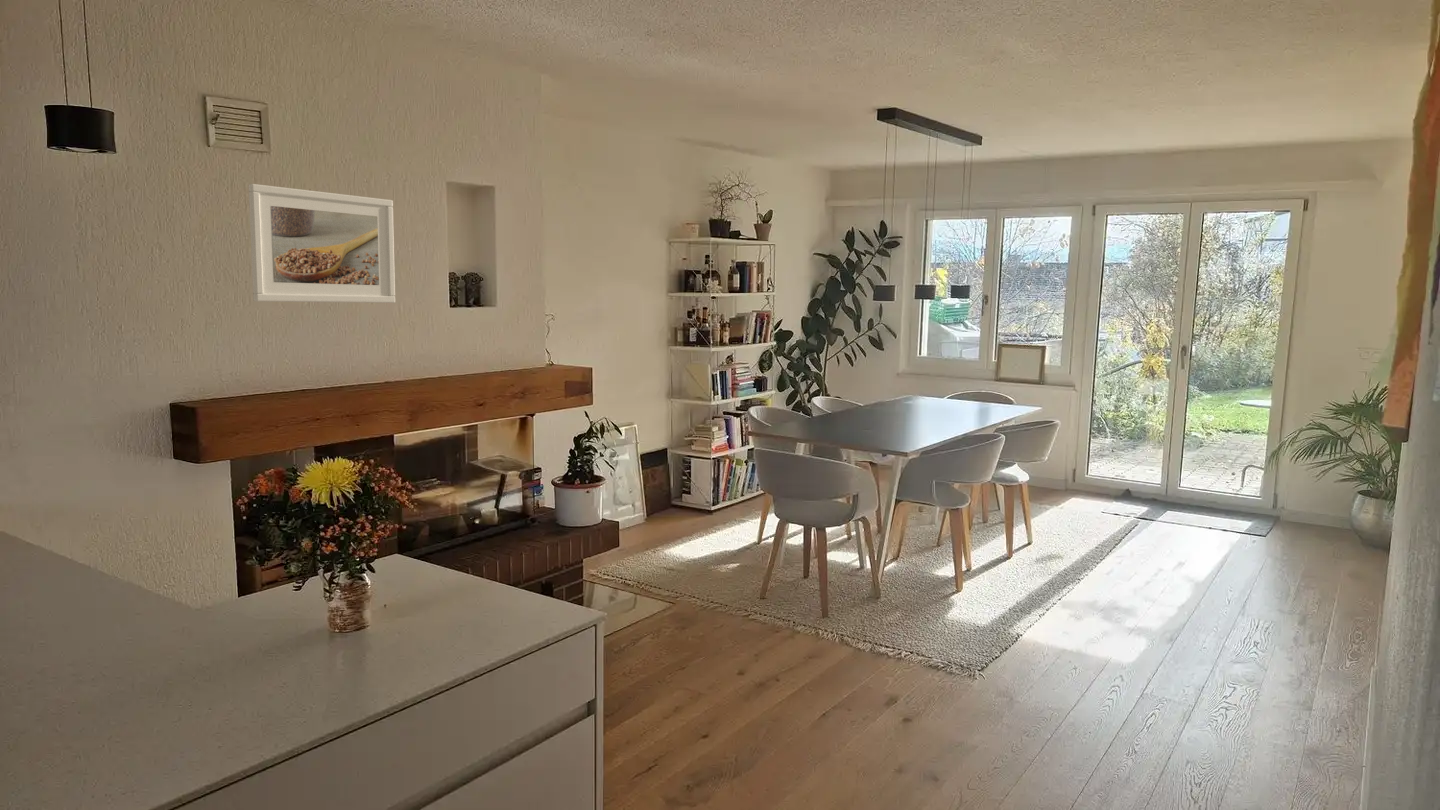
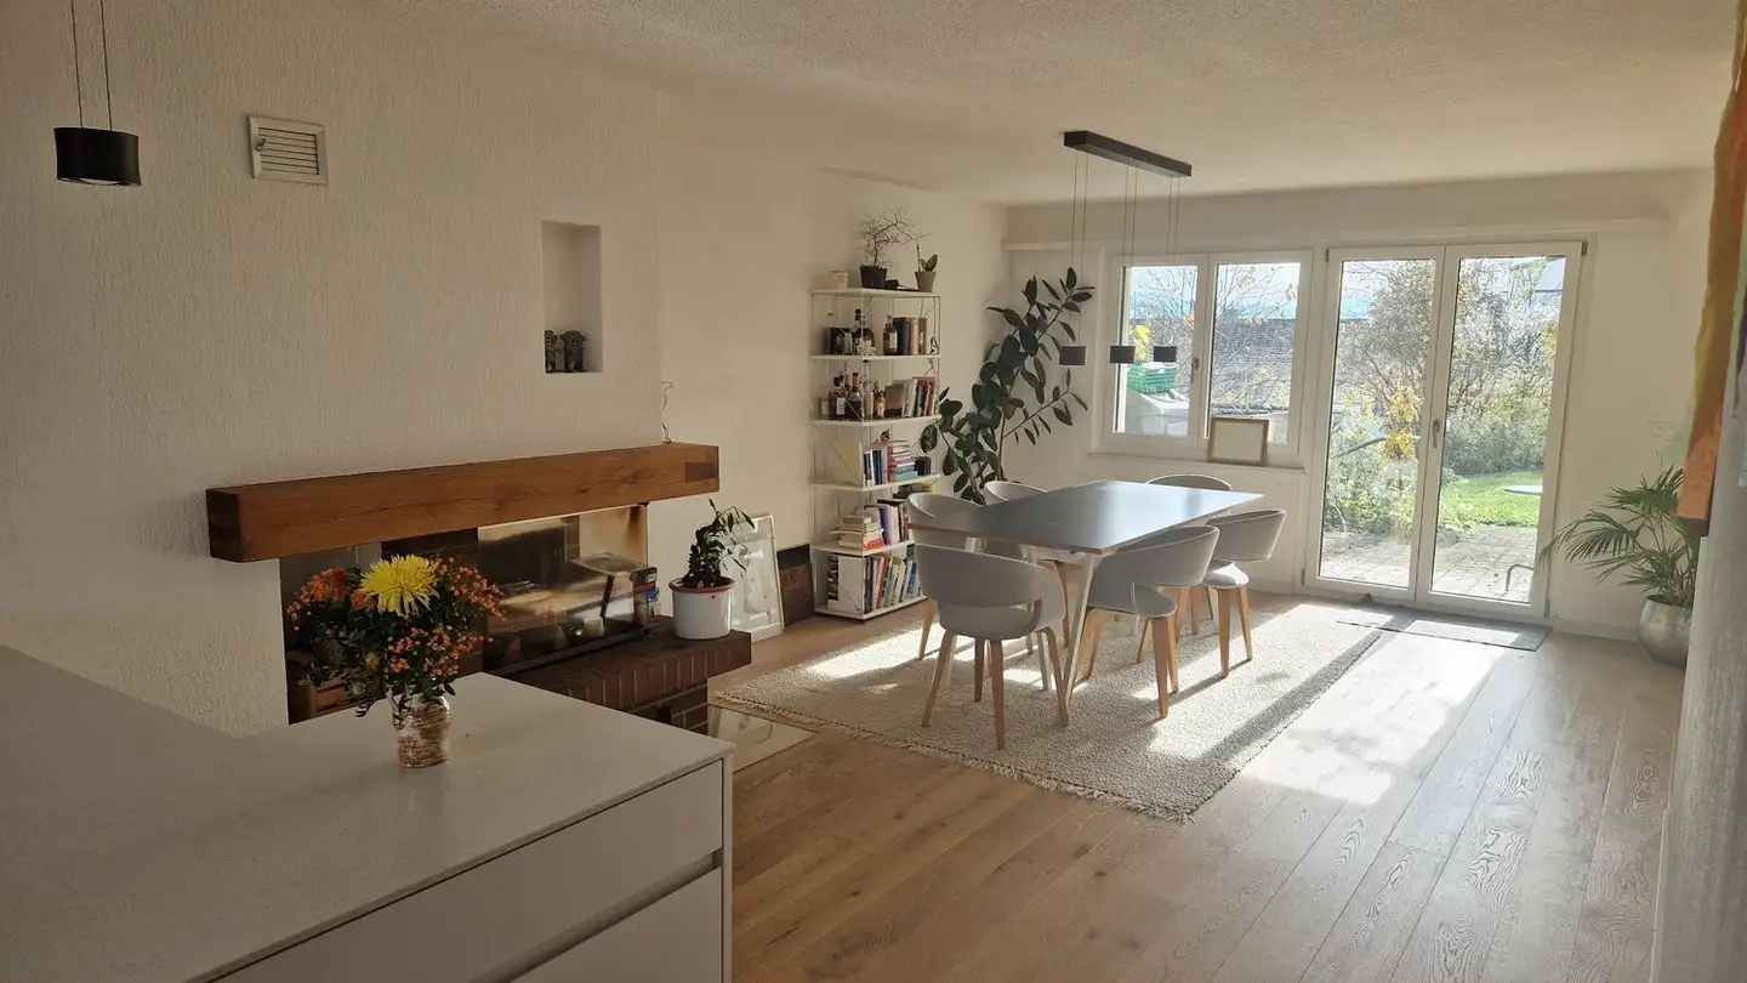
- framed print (327, 247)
